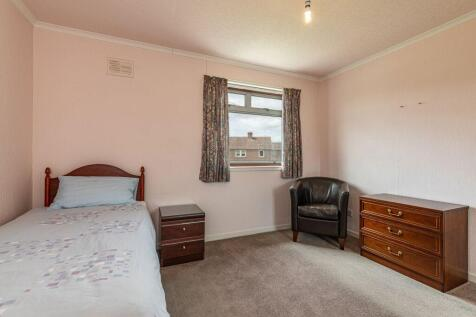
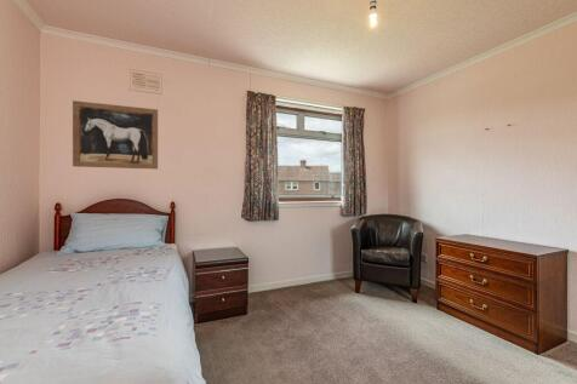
+ wall art (118, 136)
